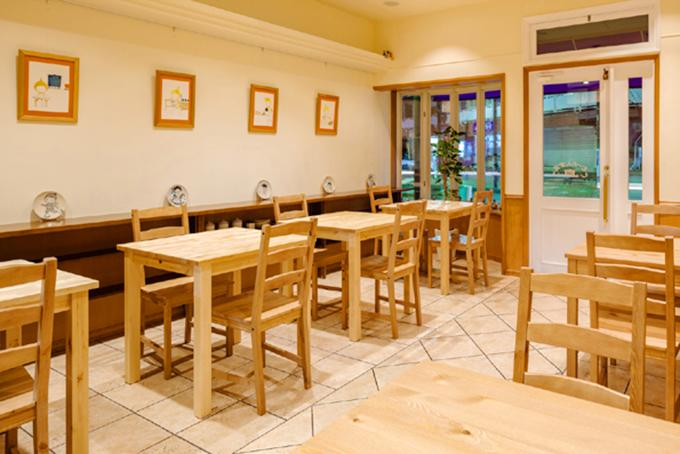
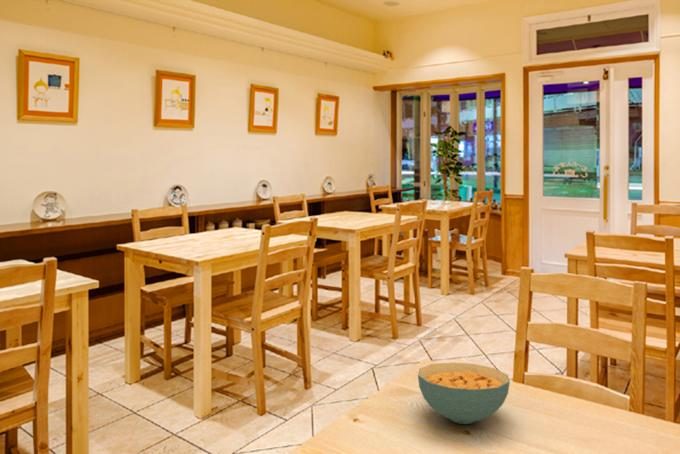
+ cereal bowl (462, 396)
